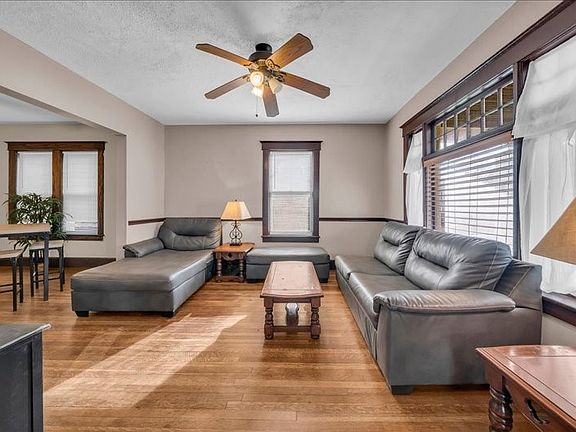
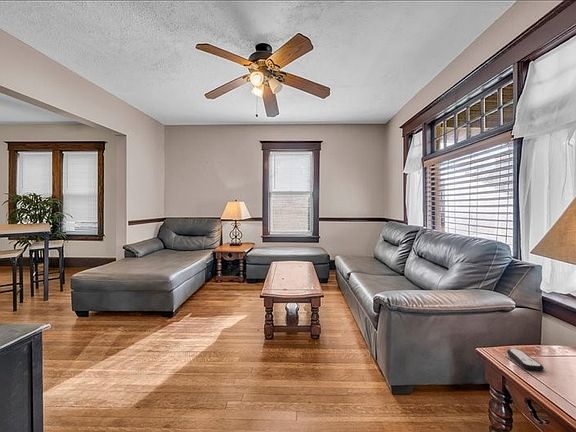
+ remote control (523, 359)
